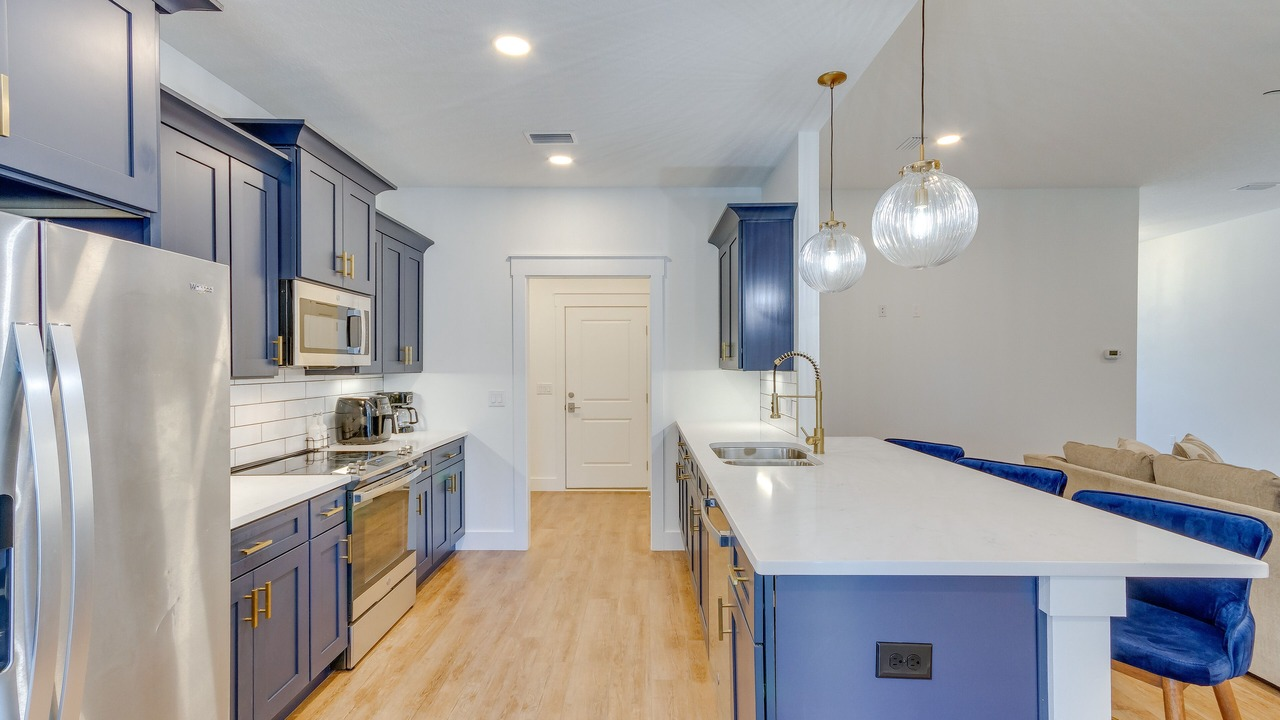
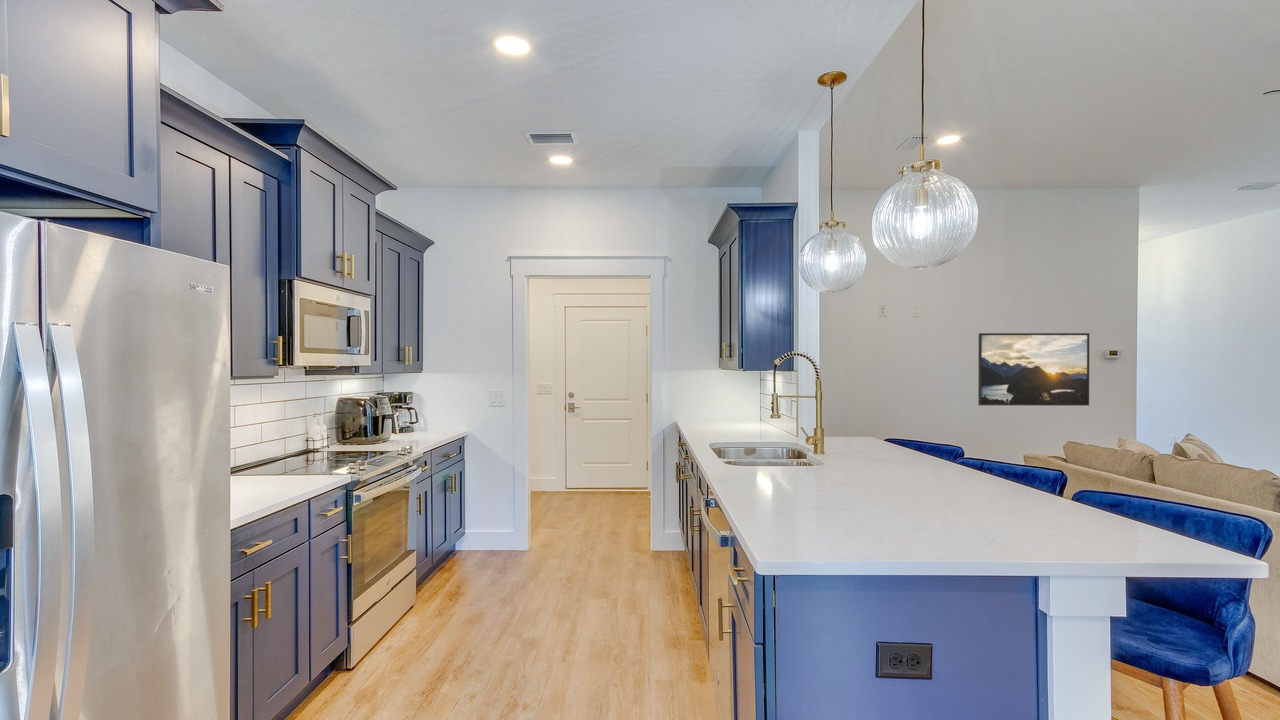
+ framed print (1033, 369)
